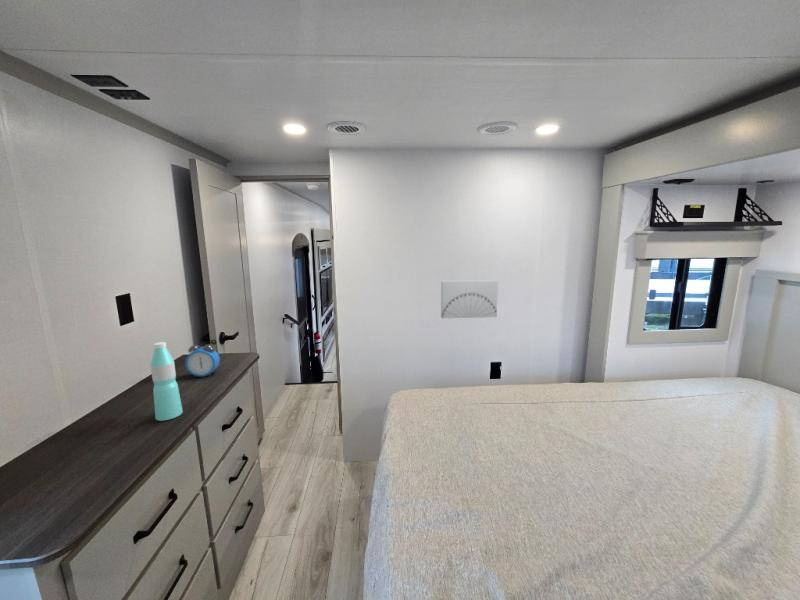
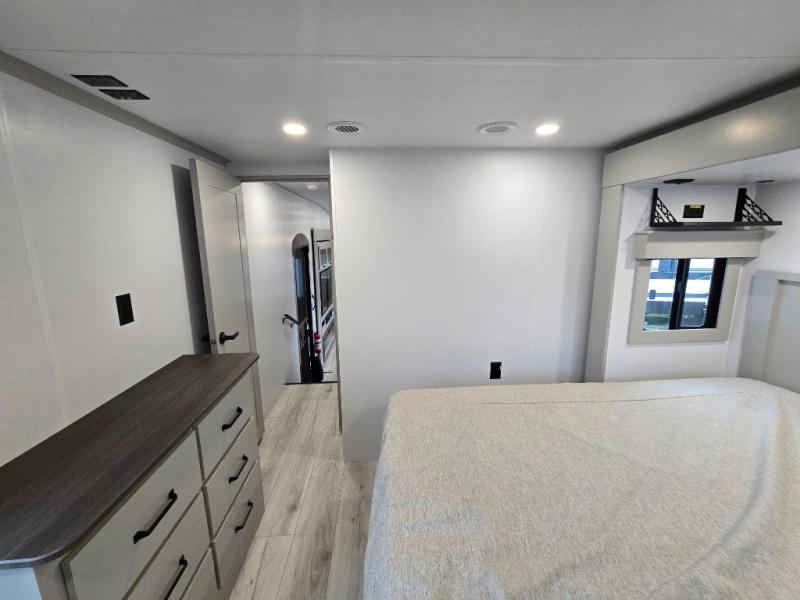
- water bottle (164, 379)
- wall art (469, 299)
- alarm clock (202, 359)
